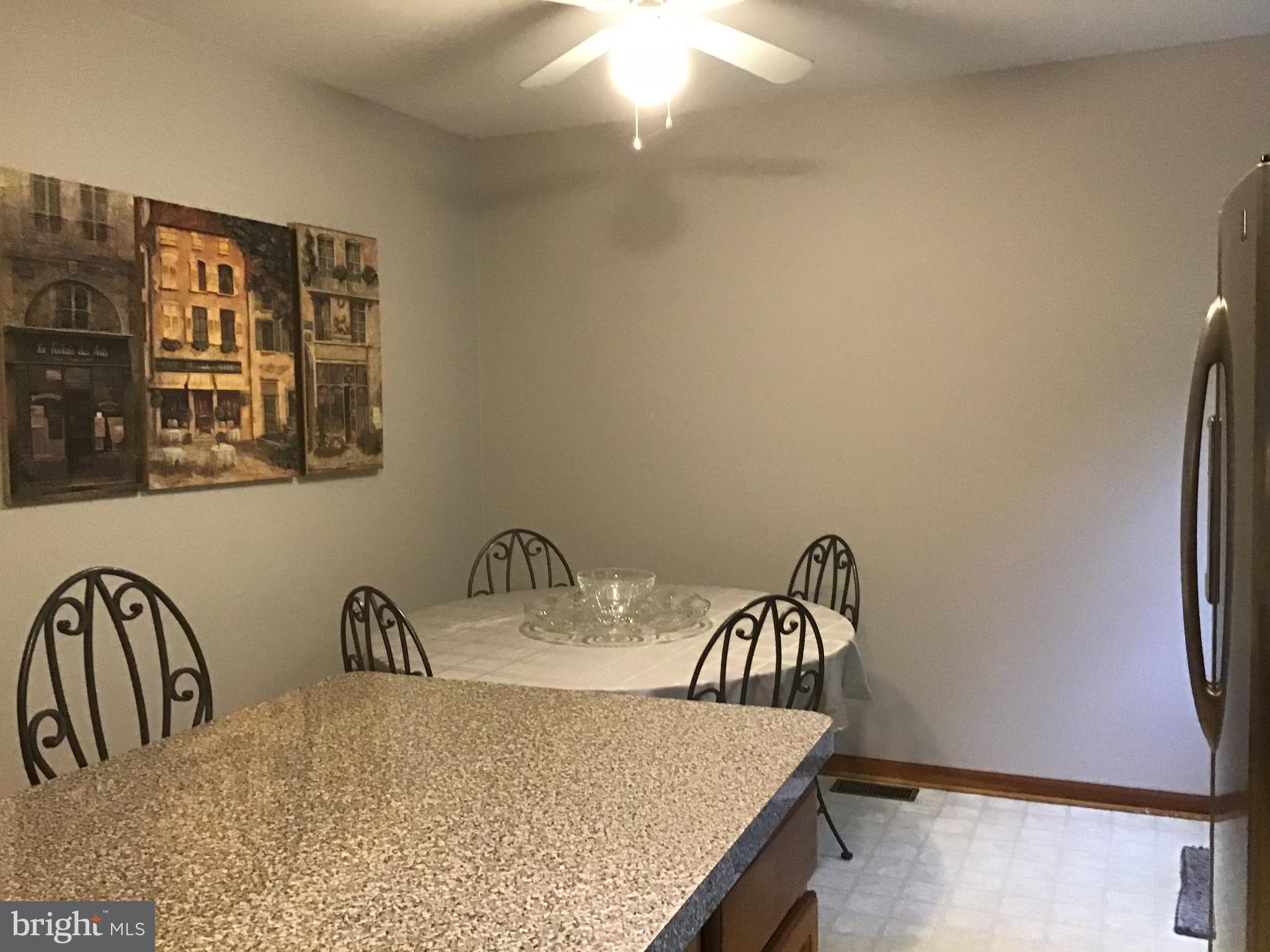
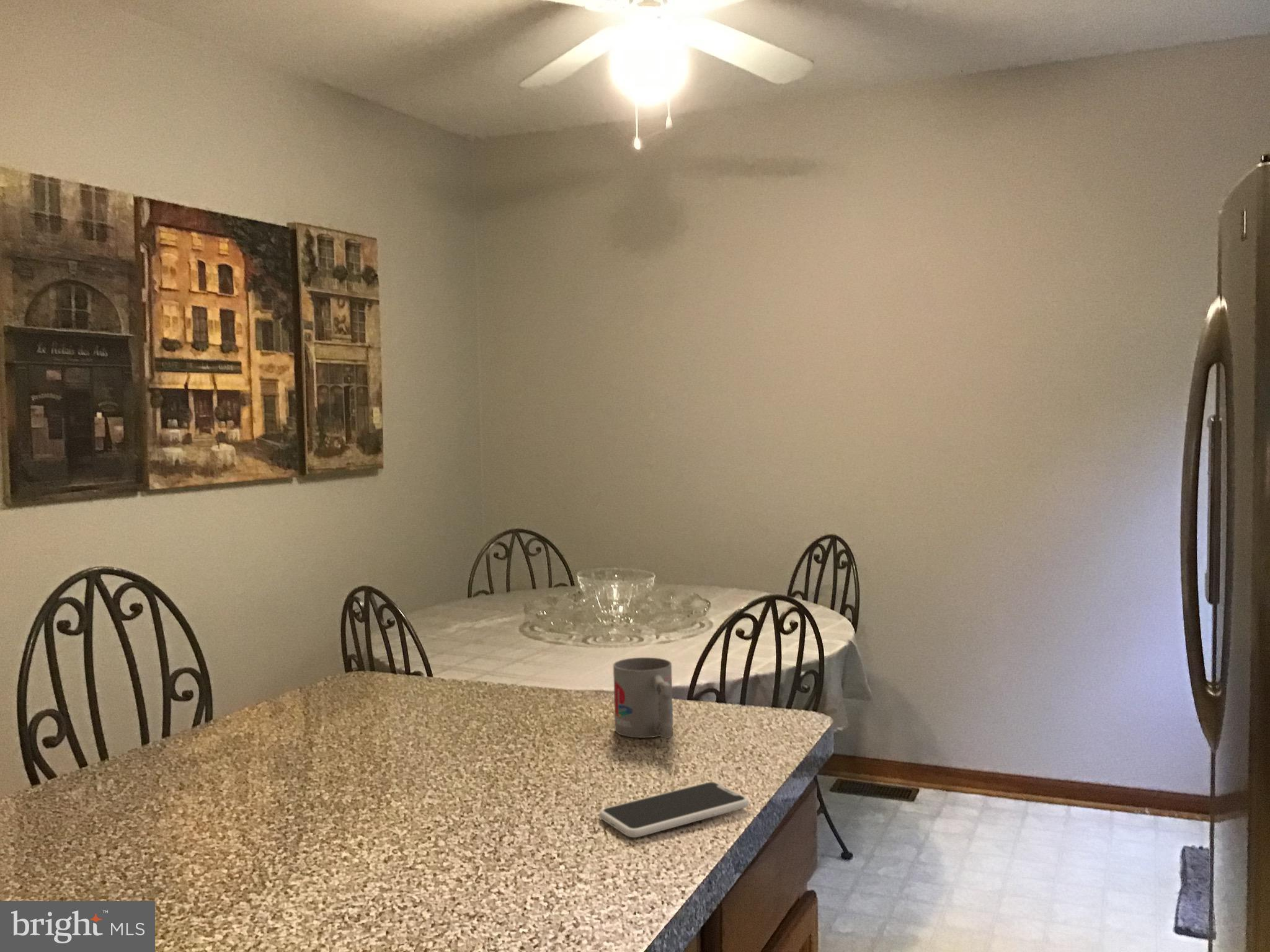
+ mug (651, 700)
+ smartphone (675, 808)
